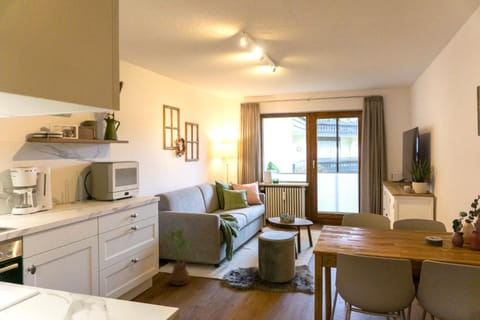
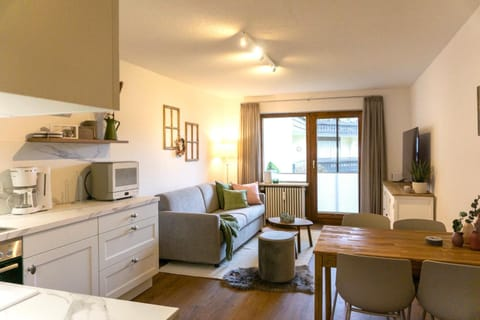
- house plant (182, 255)
